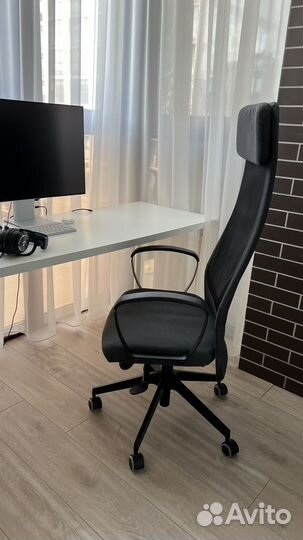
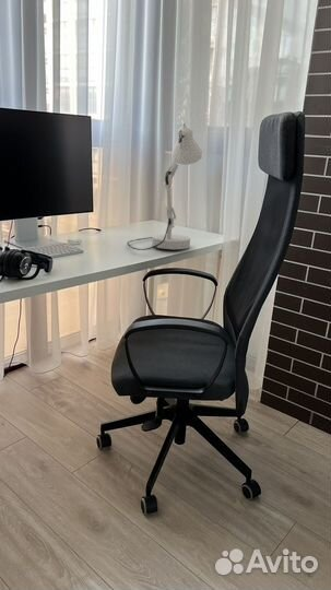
+ desk lamp (165, 185)
